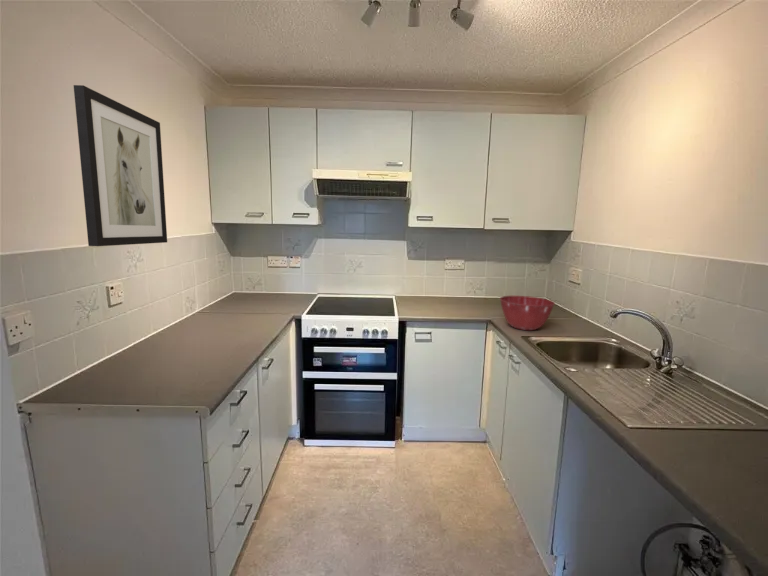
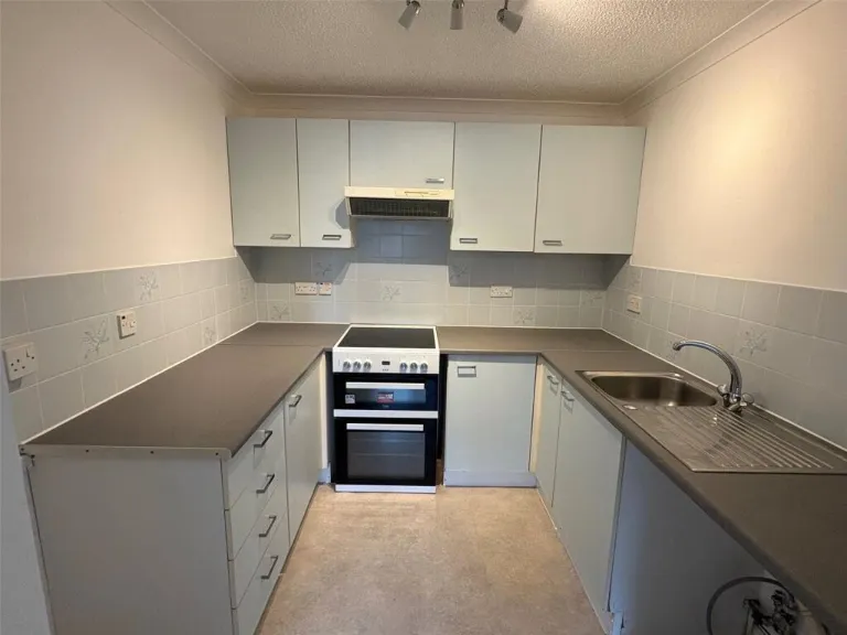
- wall art (128, 177)
- mixing bowl (525, 313)
